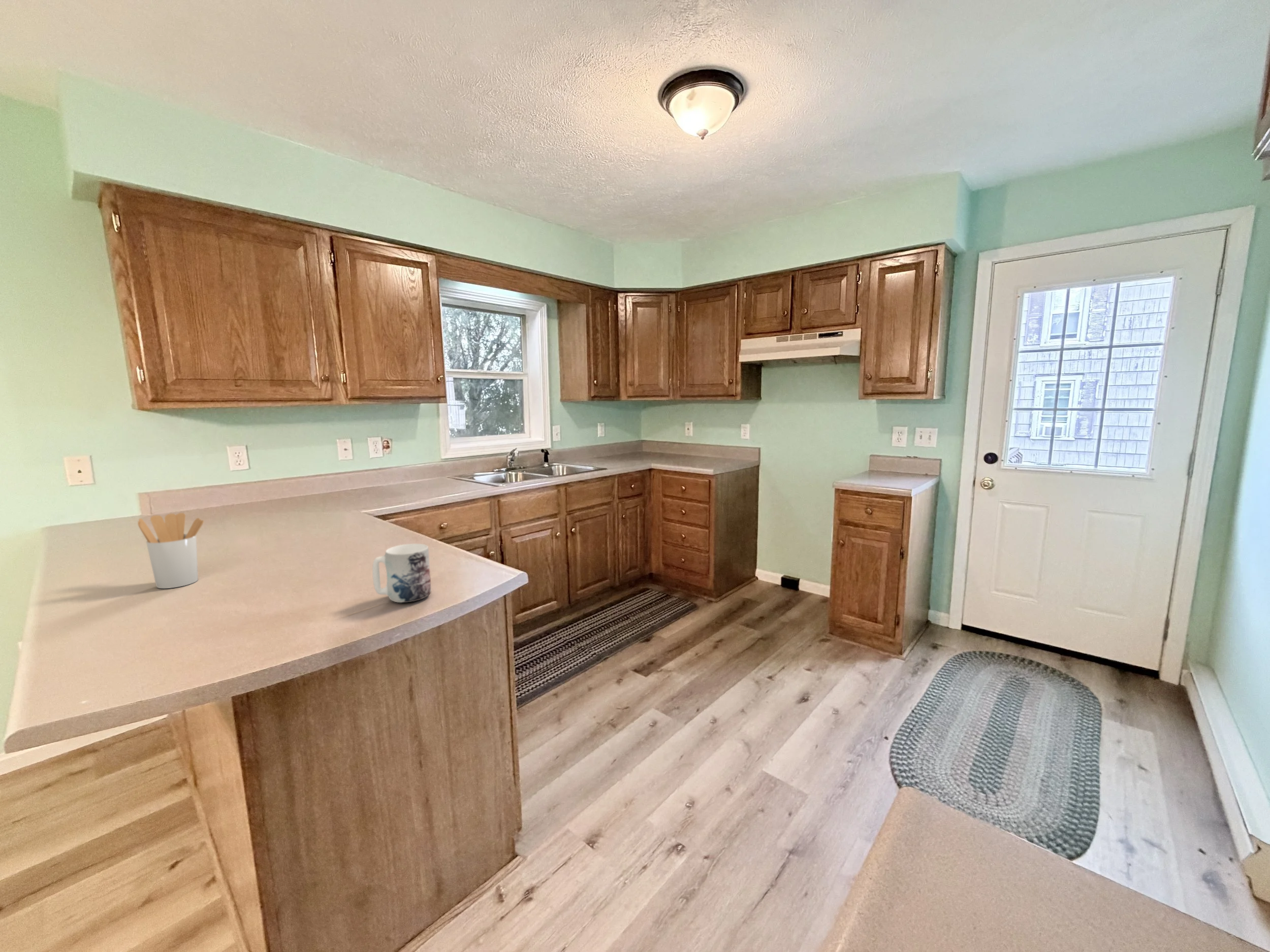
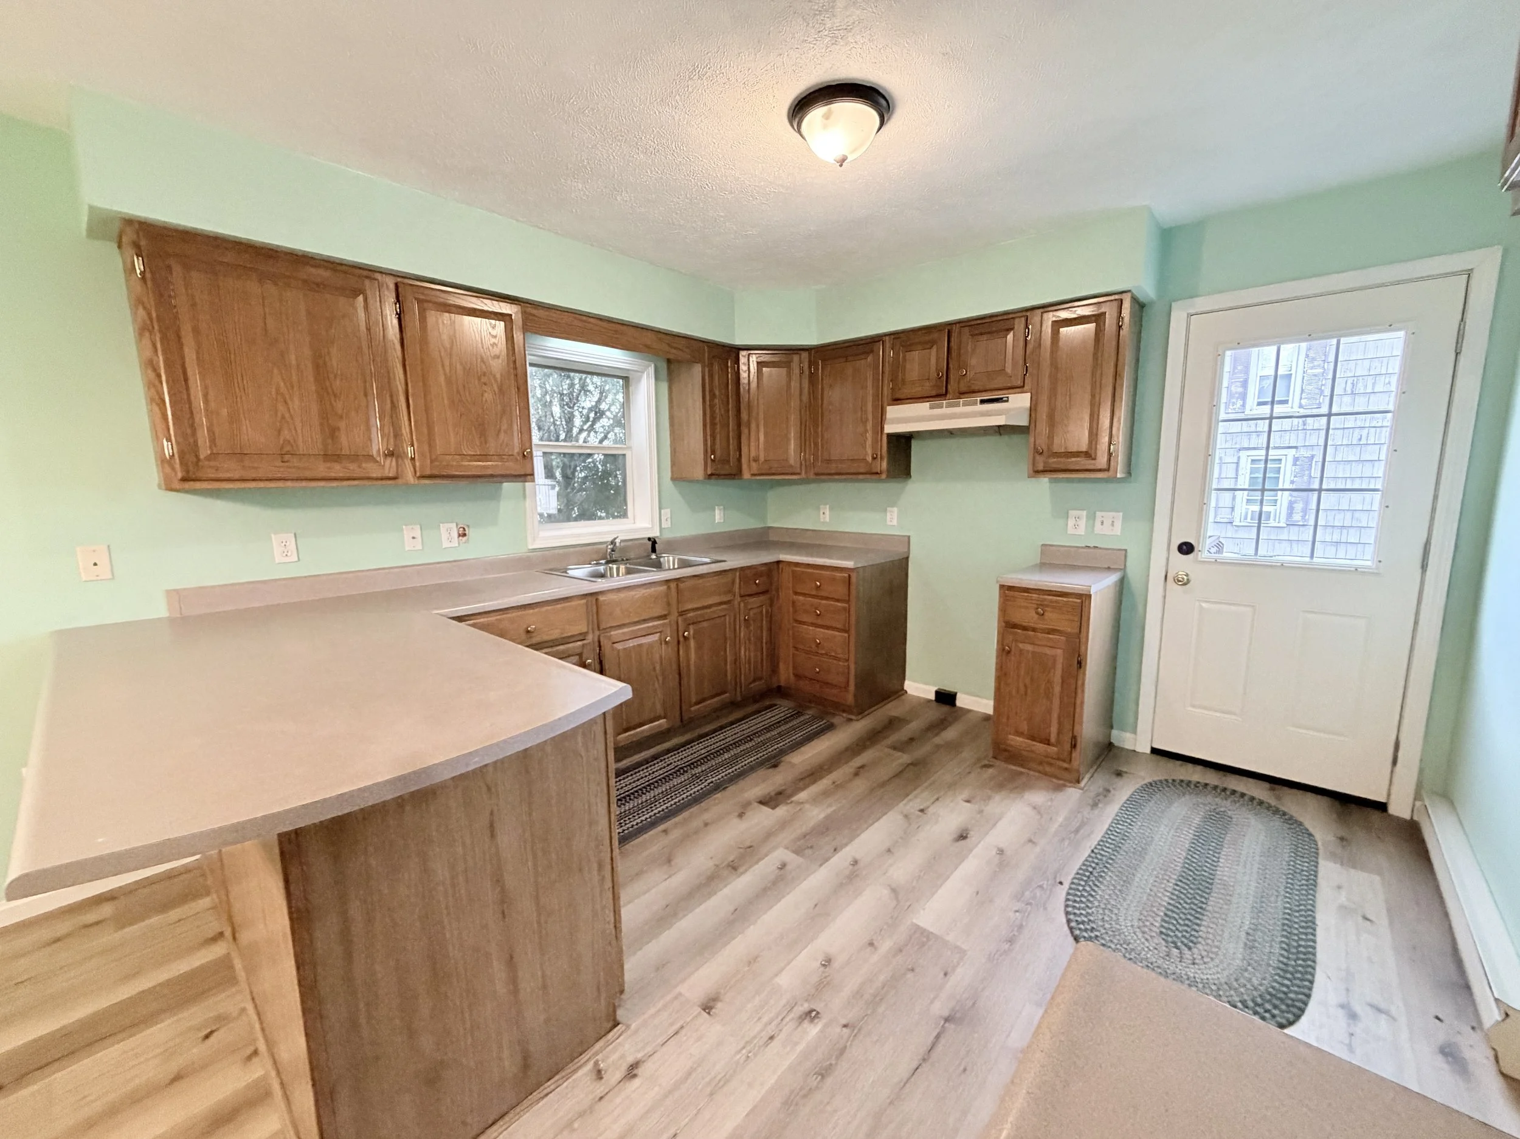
- mug (403, 574)
- utensil holder (172, 548)
